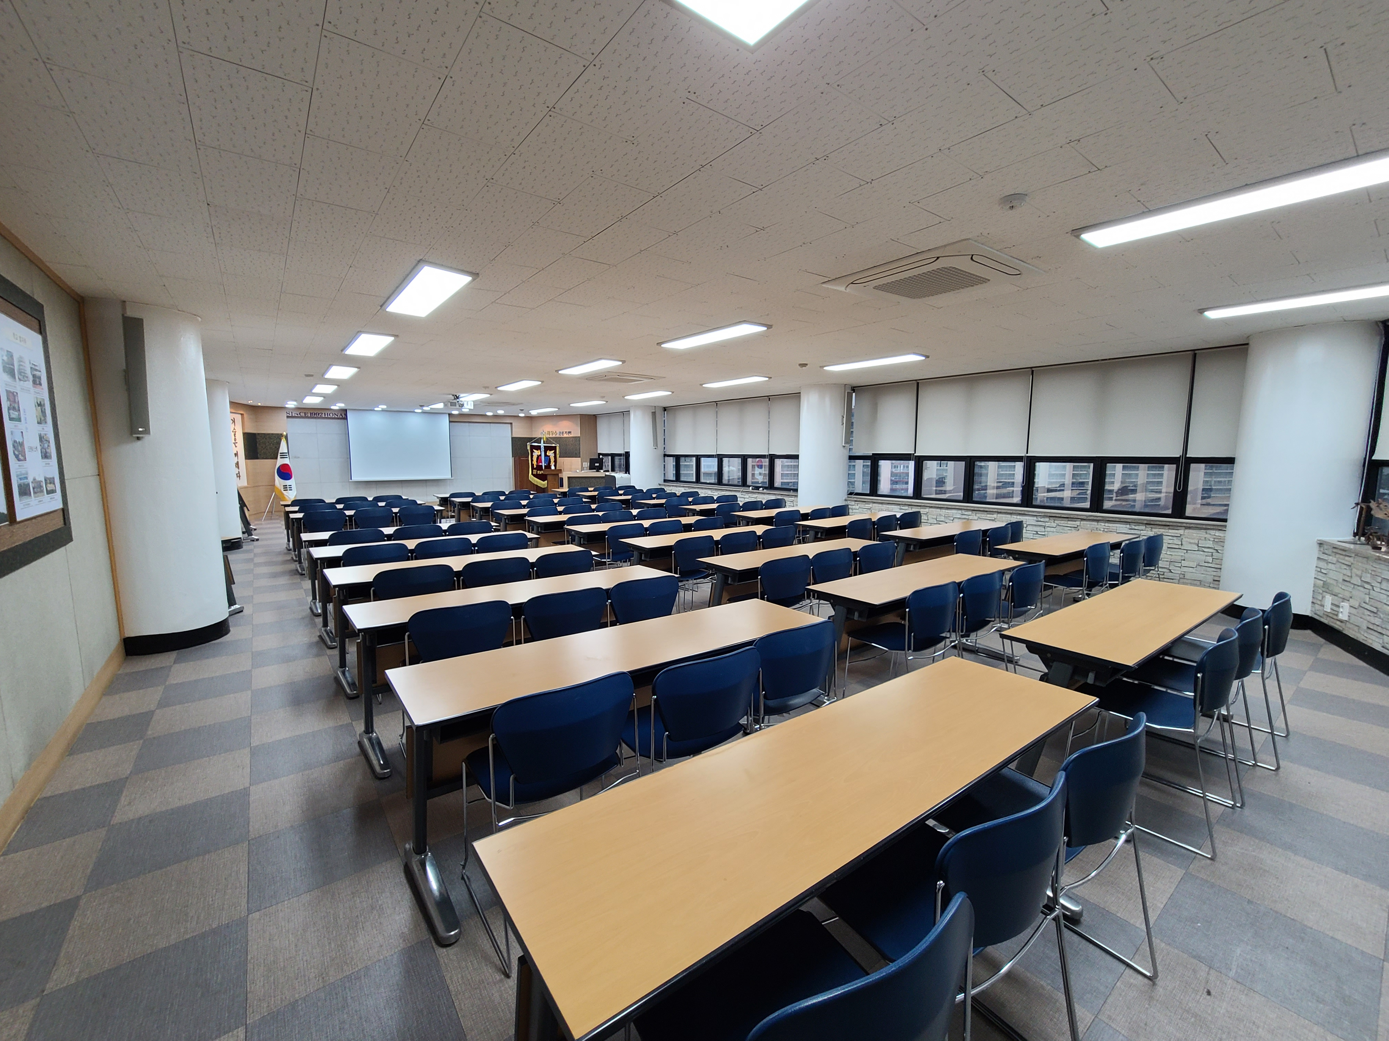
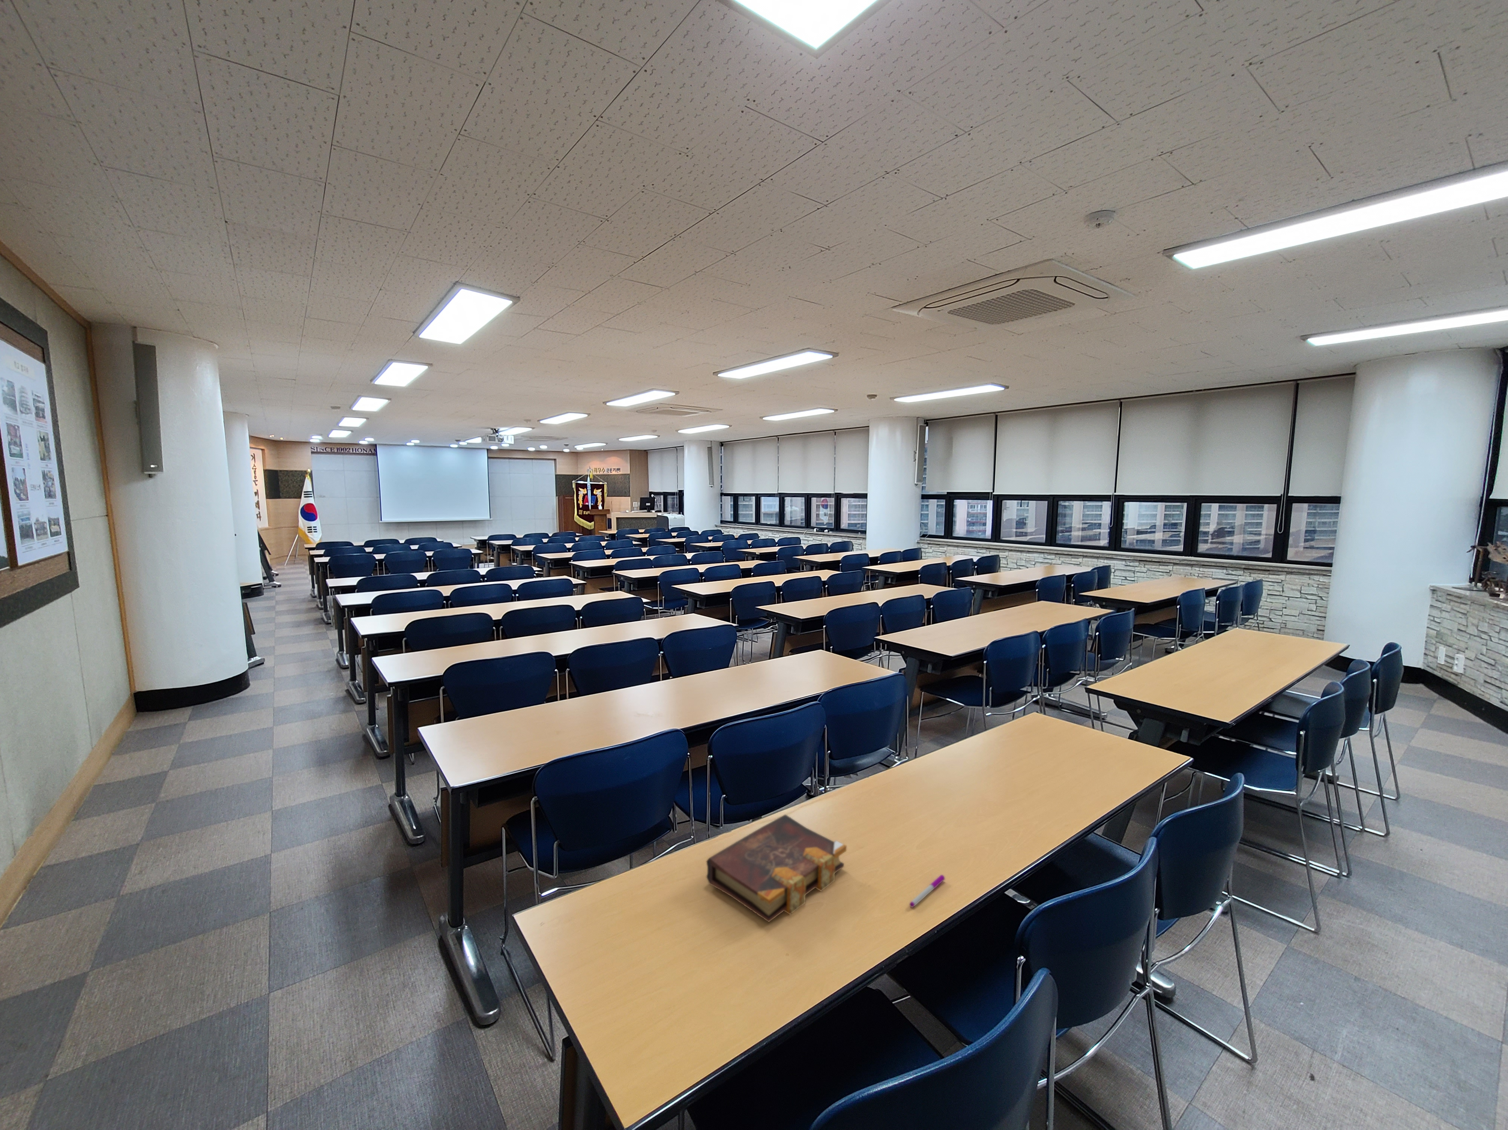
+ pen (927, 890)
+ book (778, 863)
